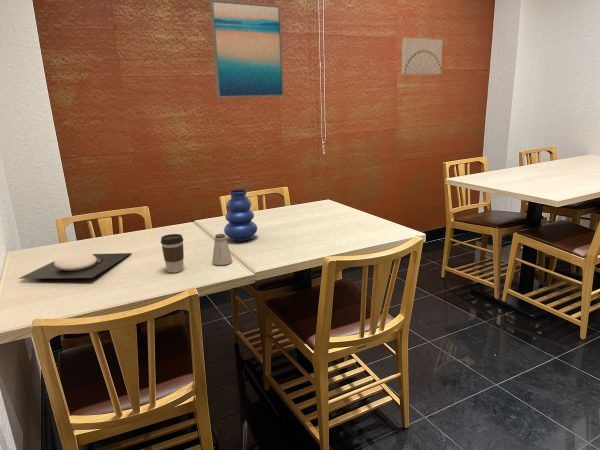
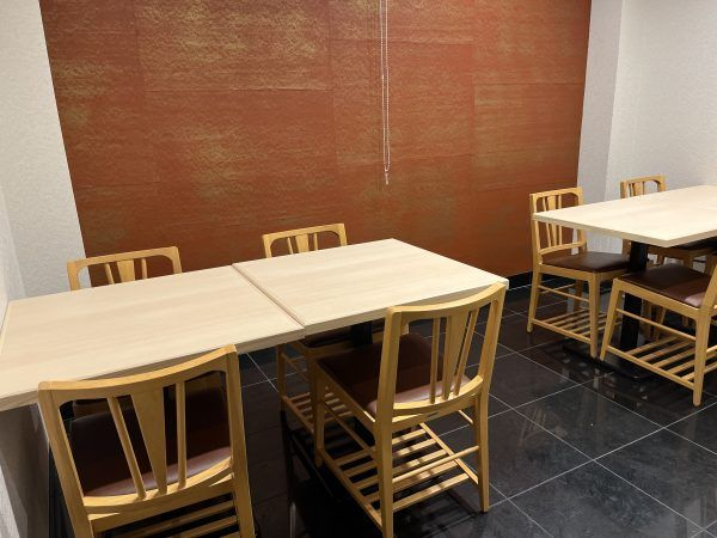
- vase (239, 215)
- plate (78, 260)
- coffee cup (173, 253)
- wall art (248, 51)
- wall art (422, 56)
- saltshaker (221, 248)
